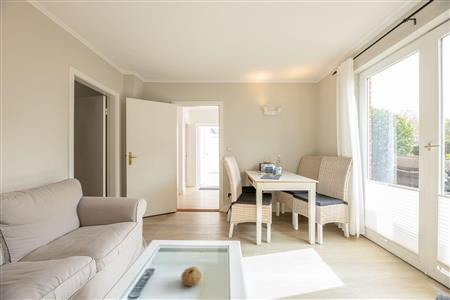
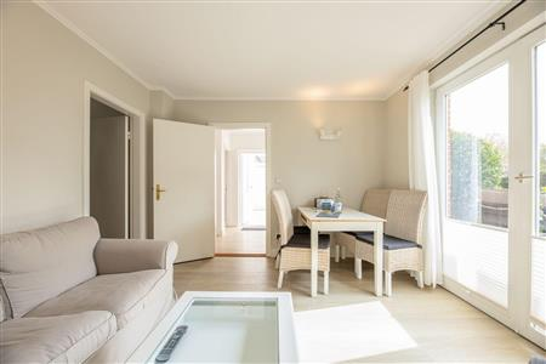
- fruit (191, 275)
